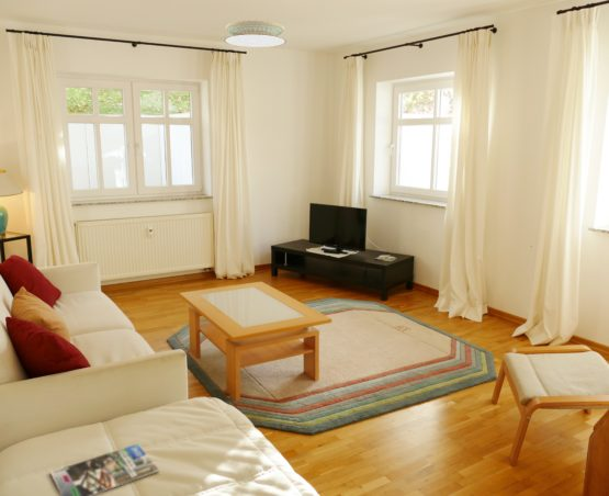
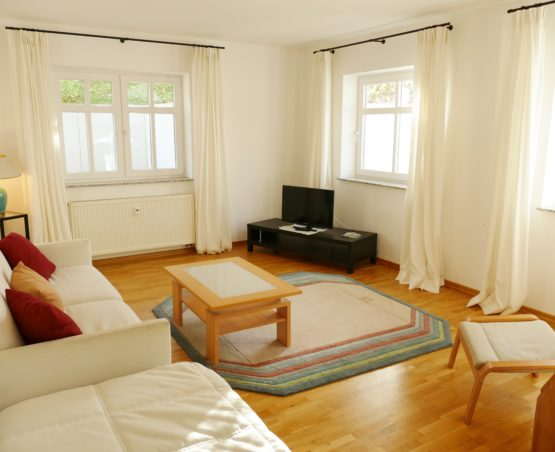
- magazine (104, 471)
- ceiling light (255, 34)
